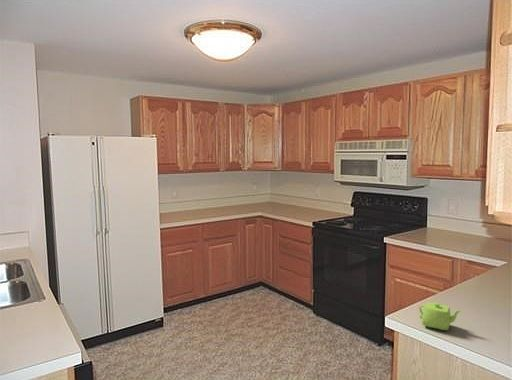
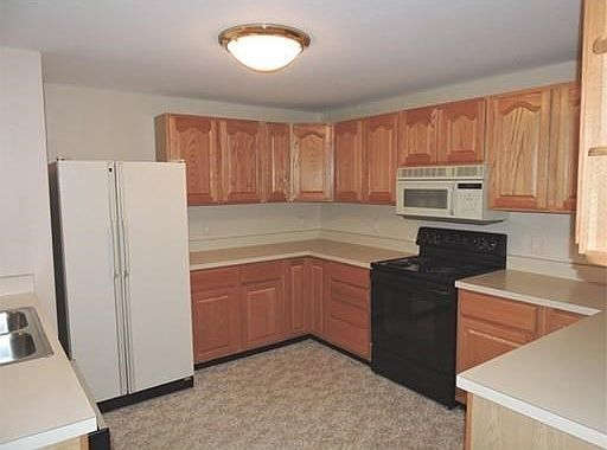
- teapot (439, 315)
